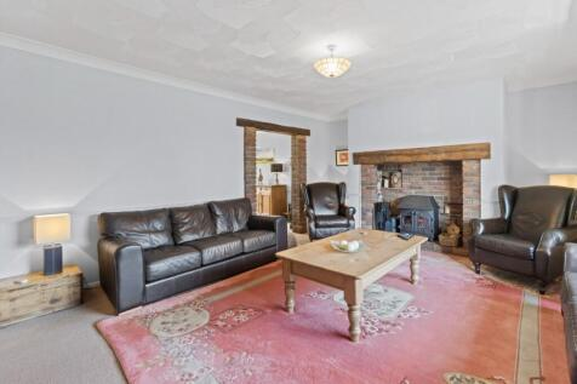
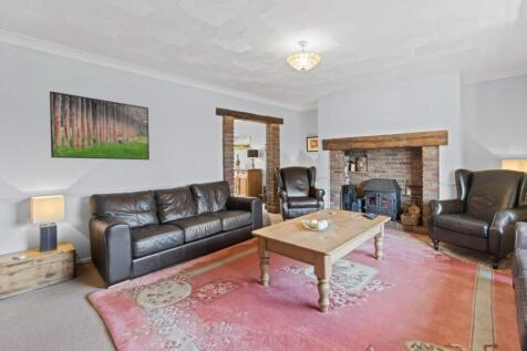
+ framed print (105, 130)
